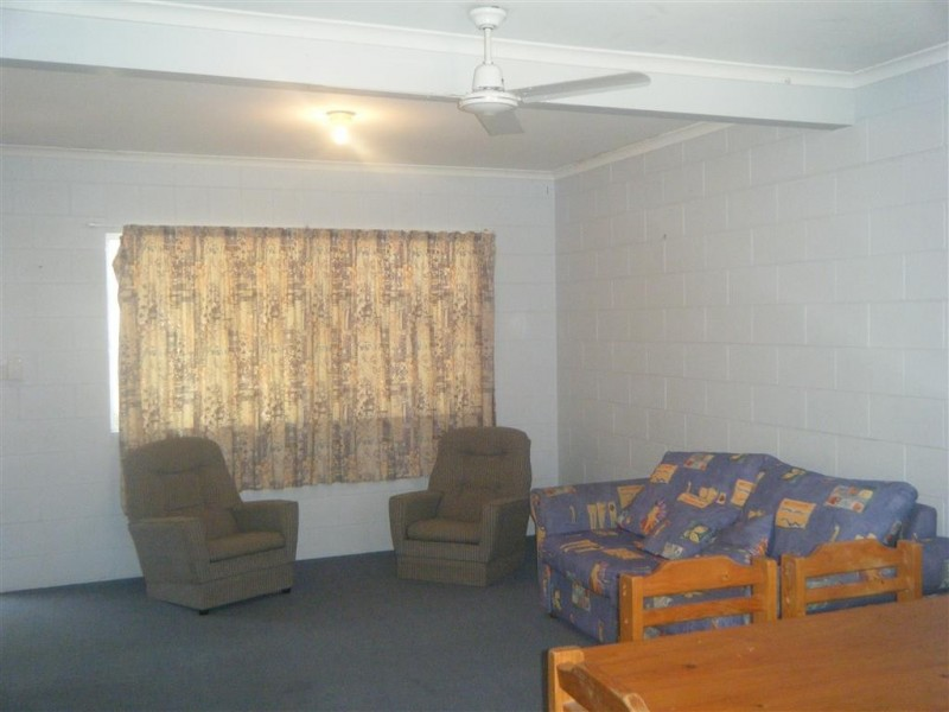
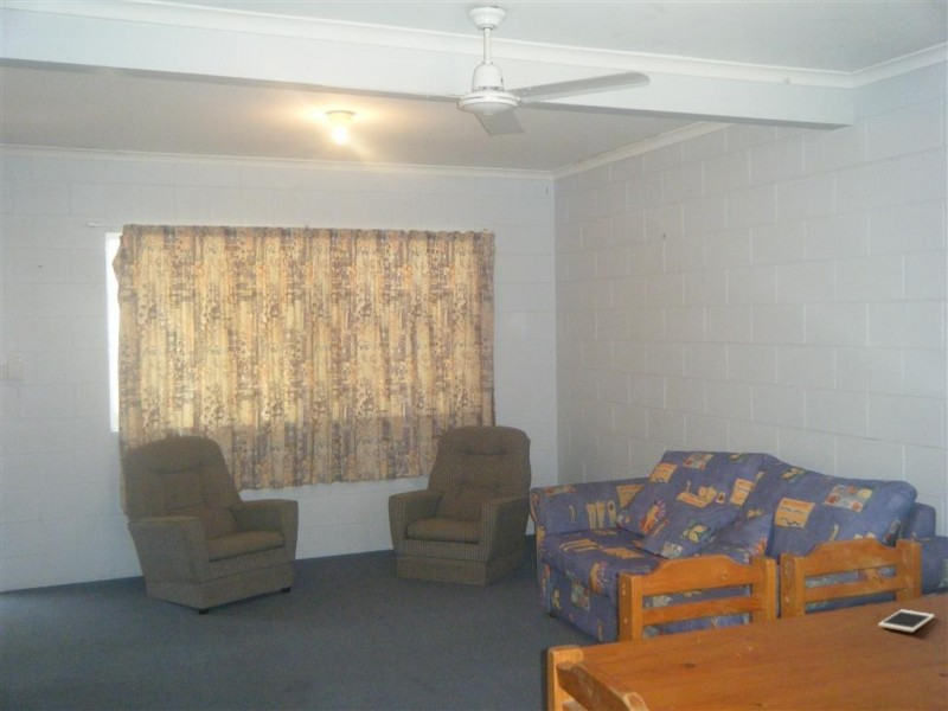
+ cell phone (907, 620)
